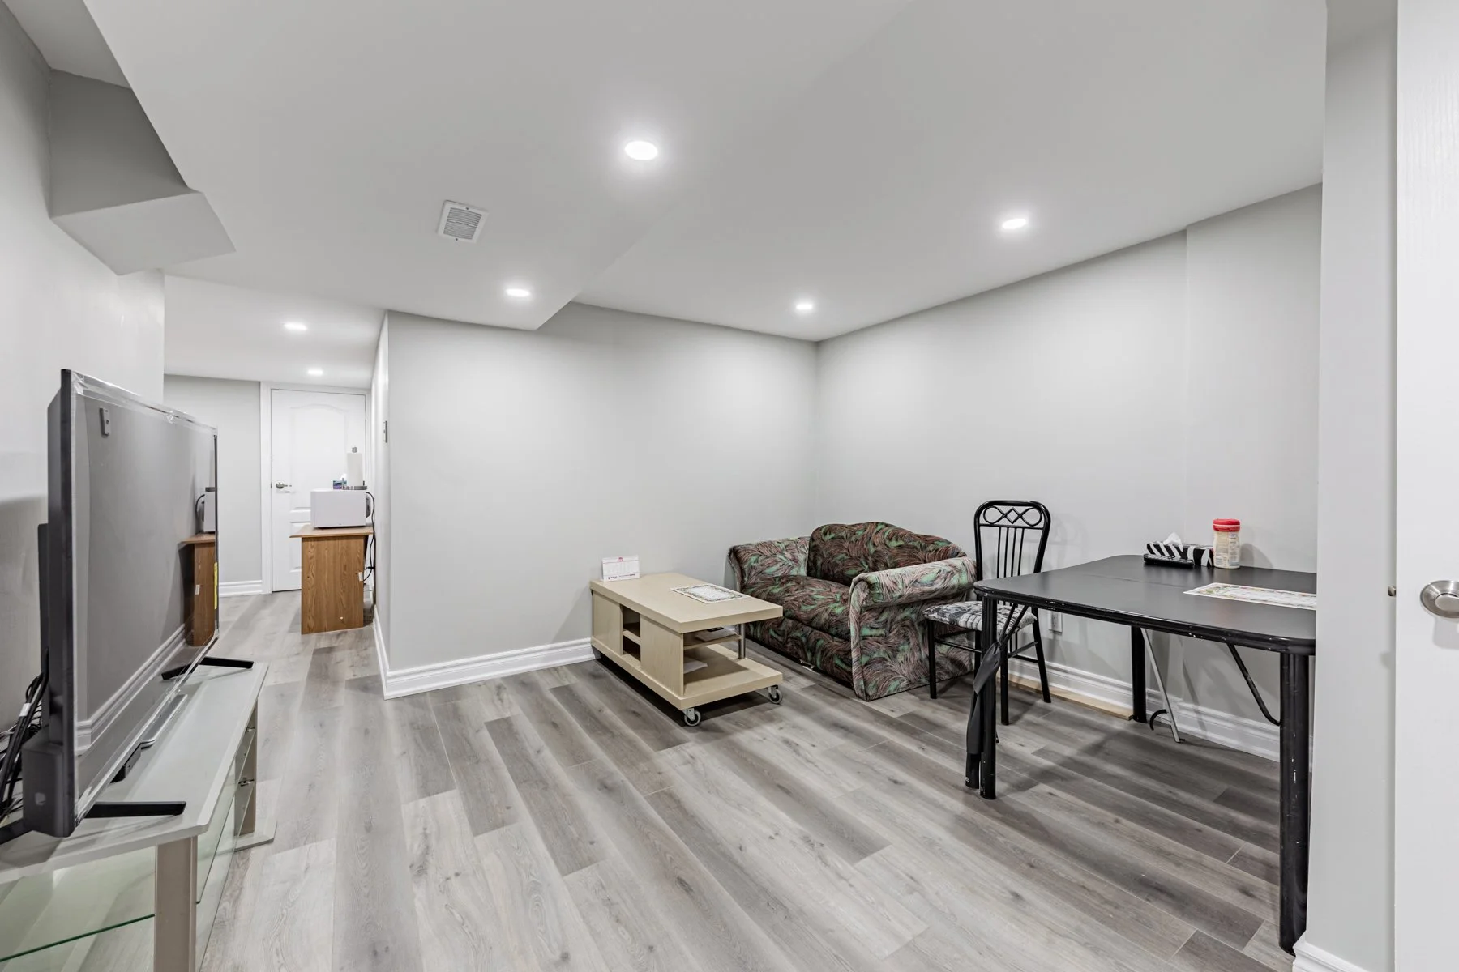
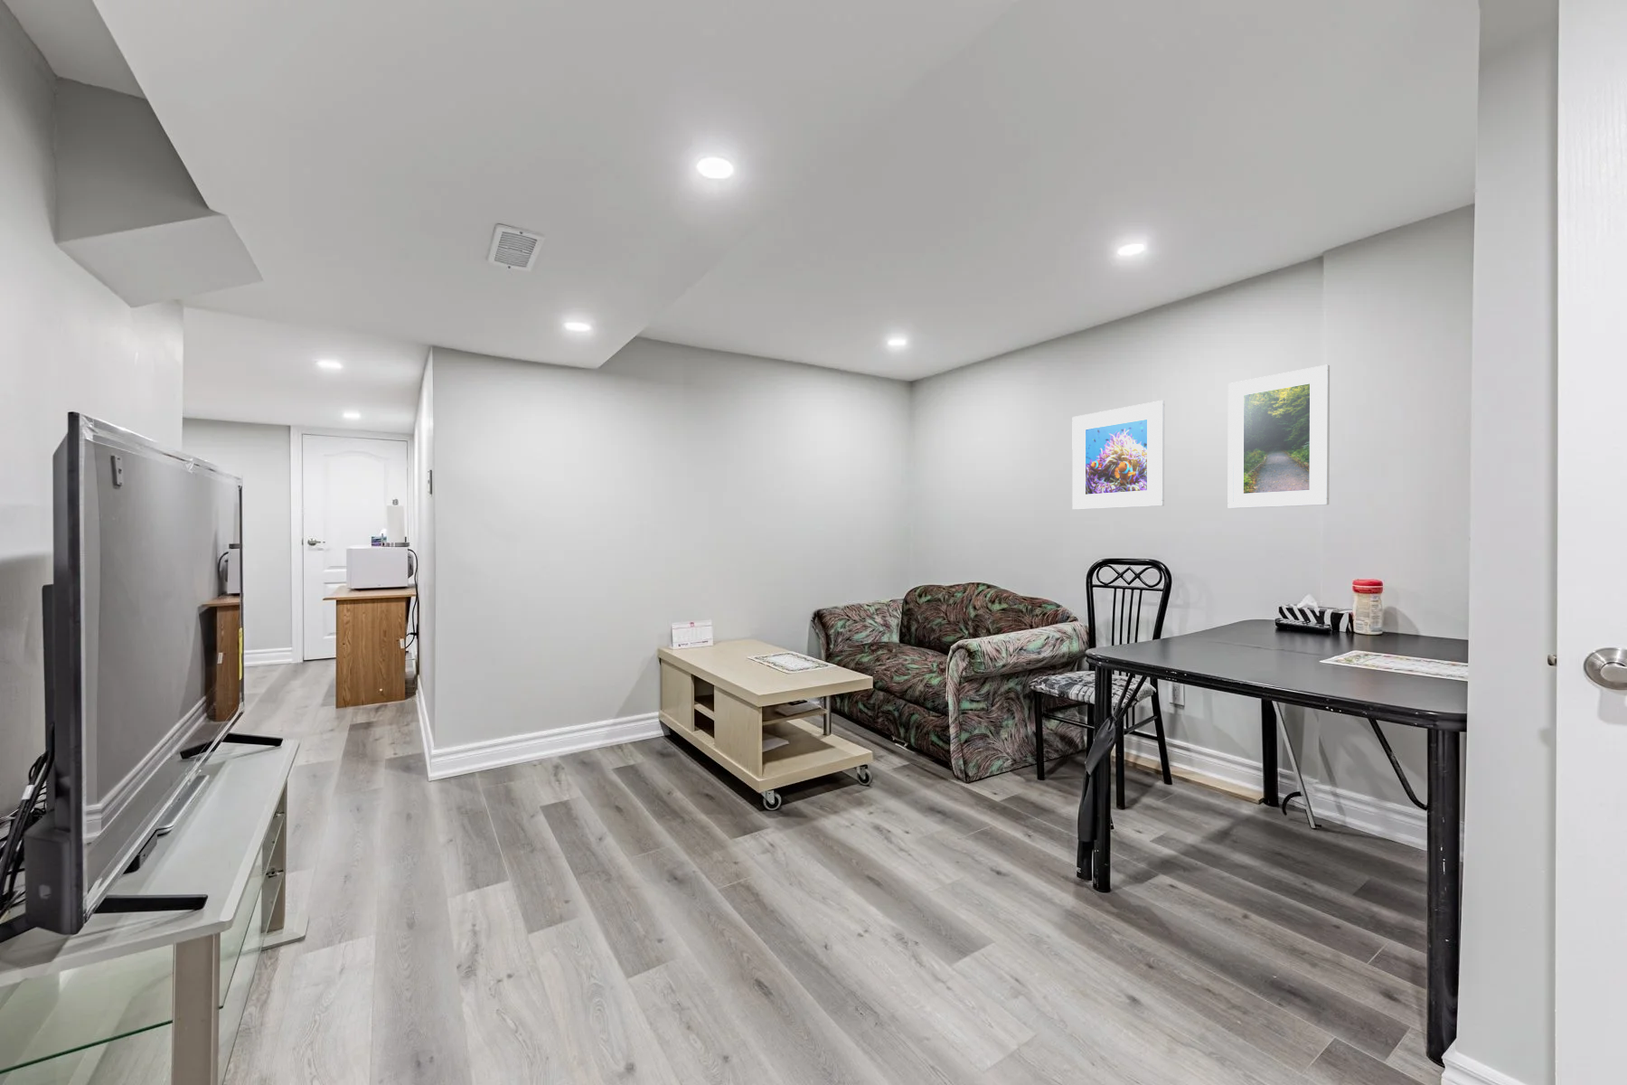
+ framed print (1276, 441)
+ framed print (1115, 459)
